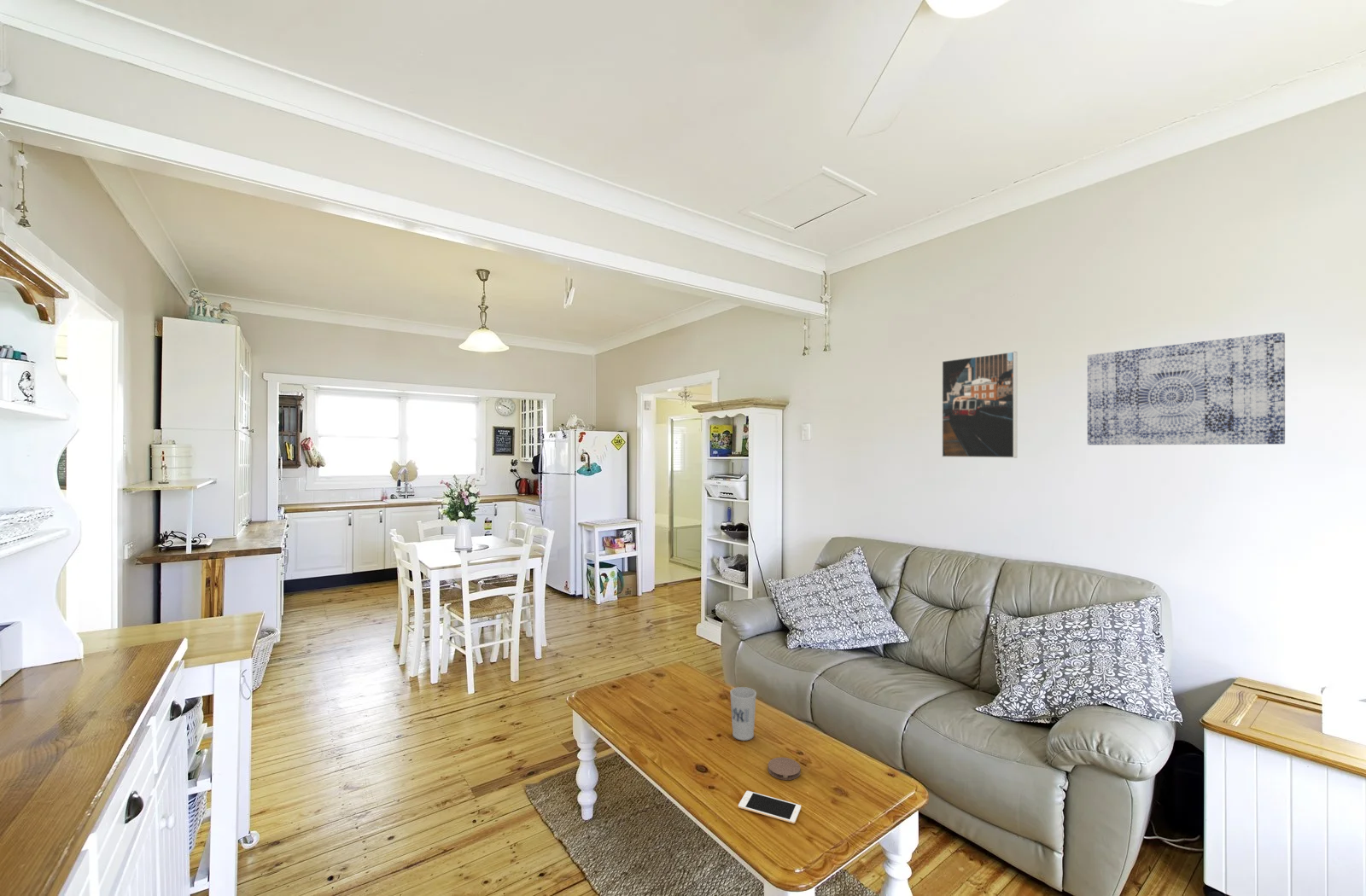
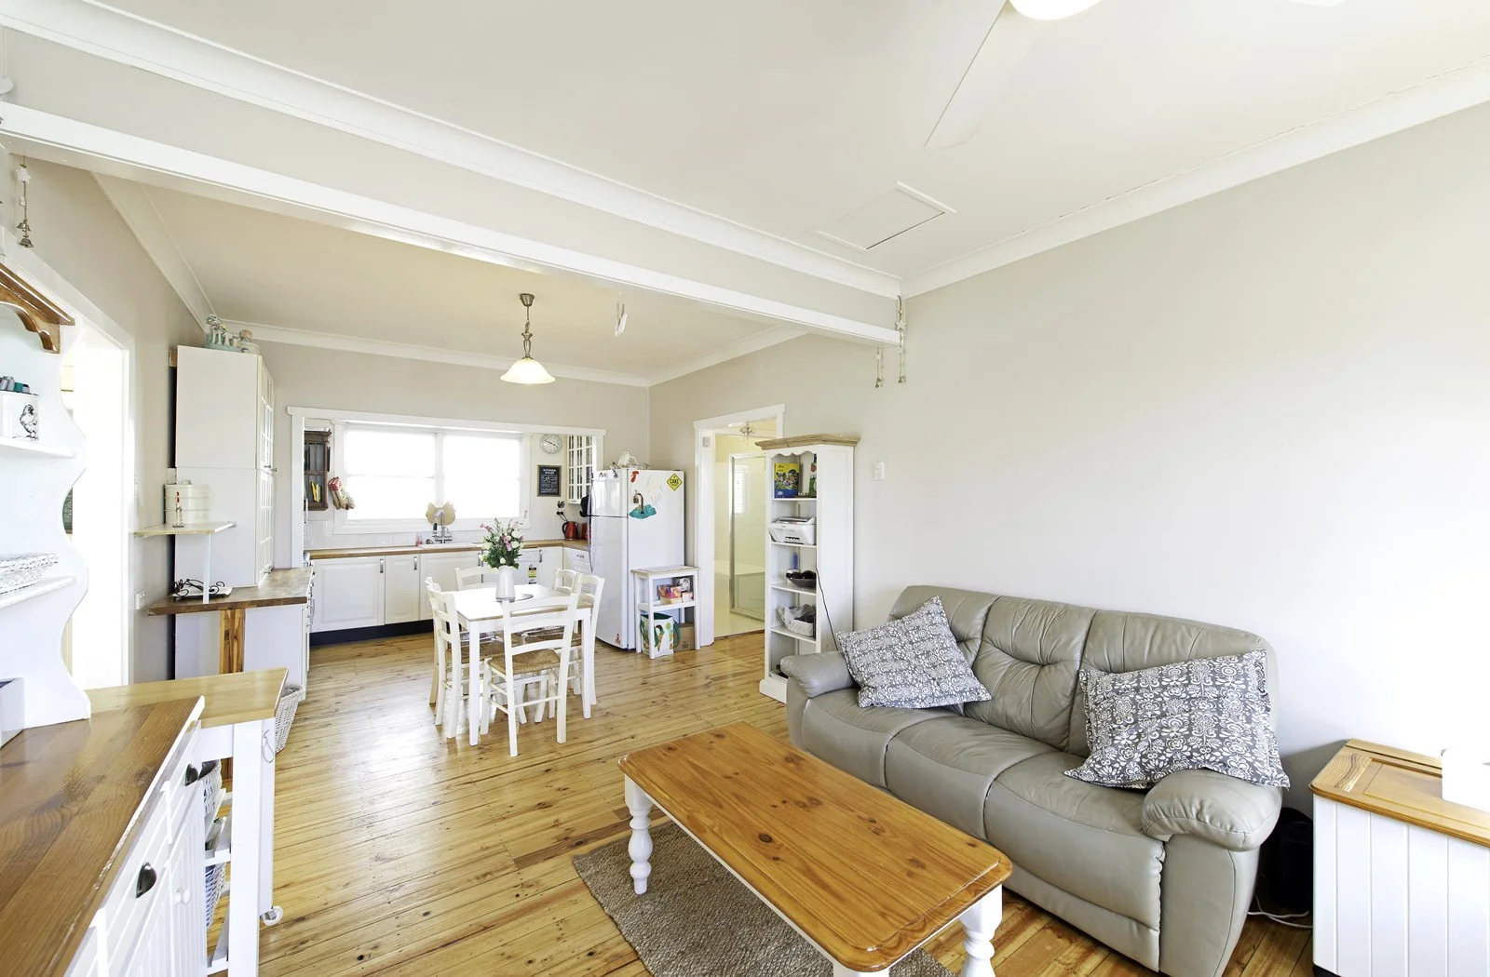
- cup (743, 713)
- cell phone (769, 806)
- wall art (1176, 394)
- coaster (784, 768)
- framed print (978, 407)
